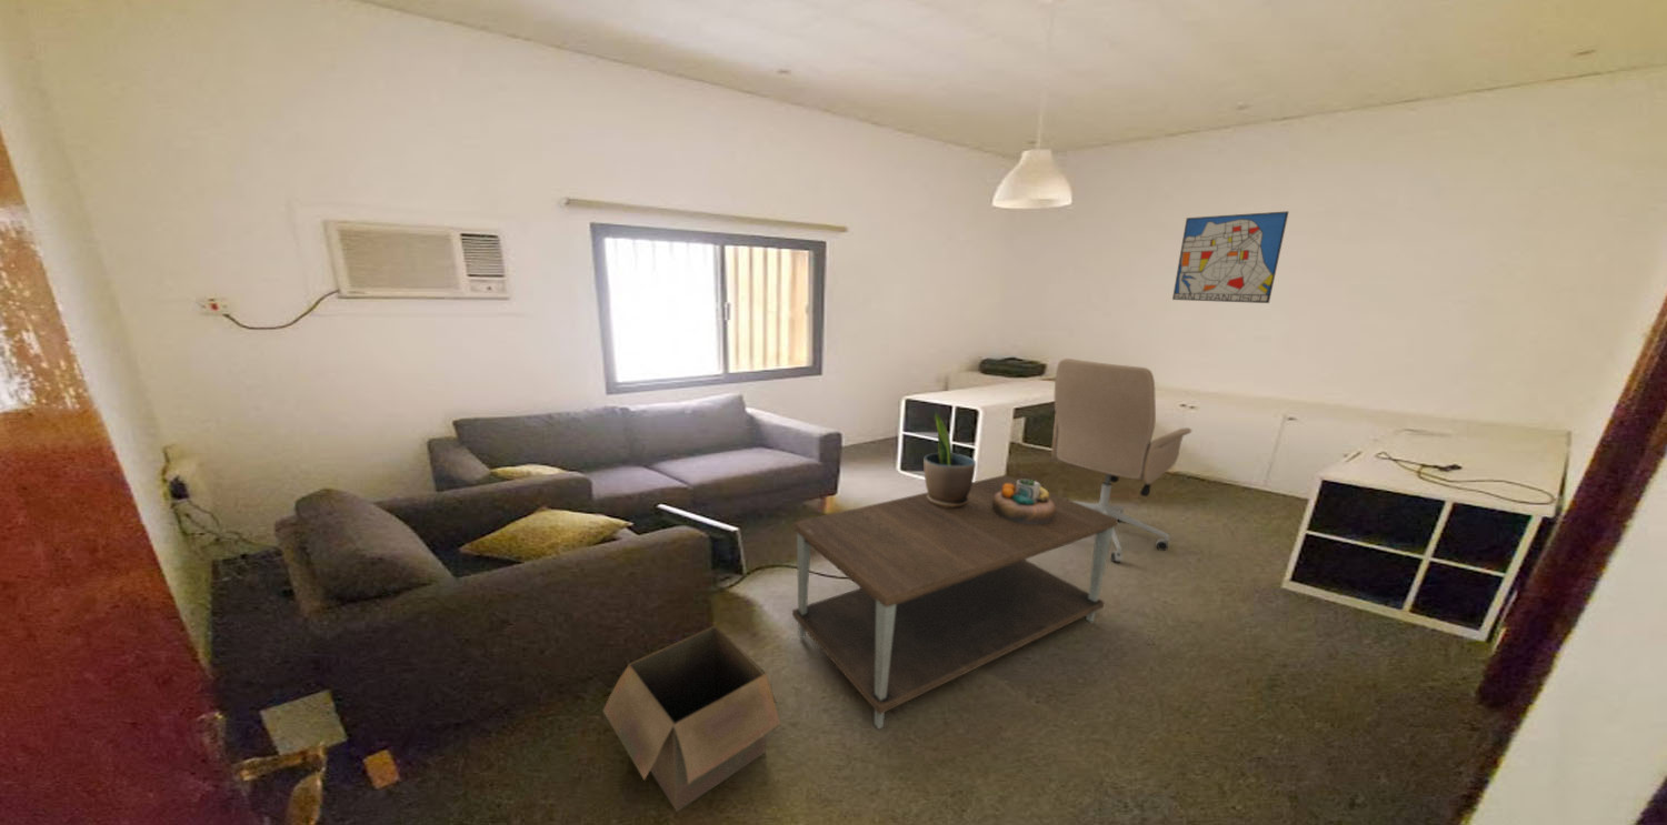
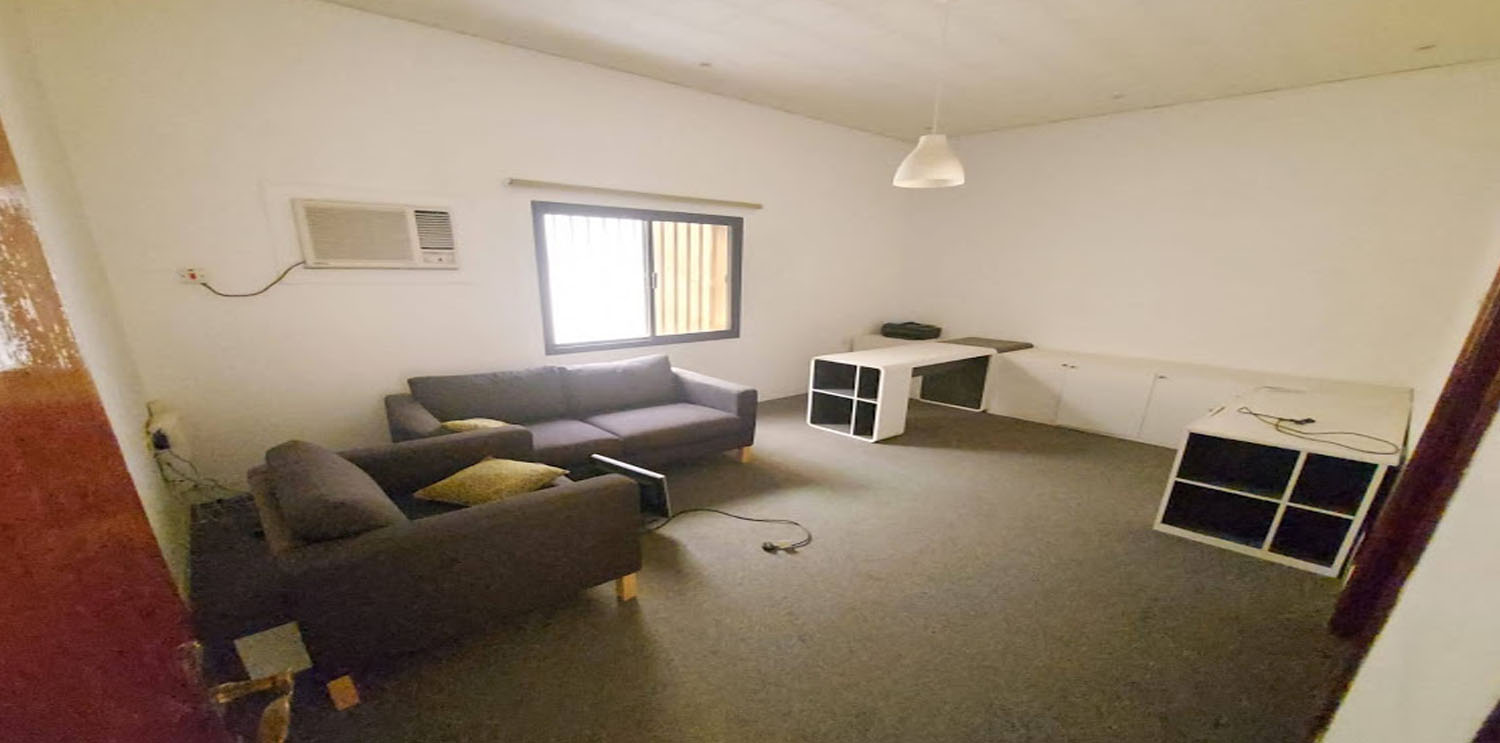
- wall art (1226, 259)
- box (691, 711)
- office chair (1110, 451)
- coffee table (955, 575)
- decorative bowl (1025, 494)
- potted plant (949, 456)
